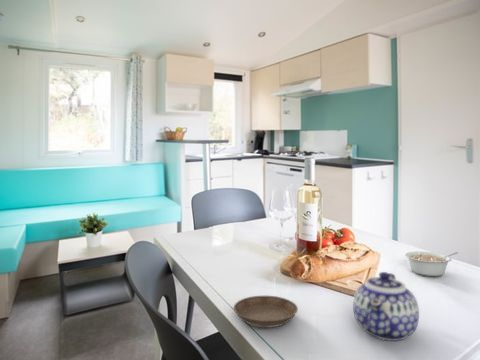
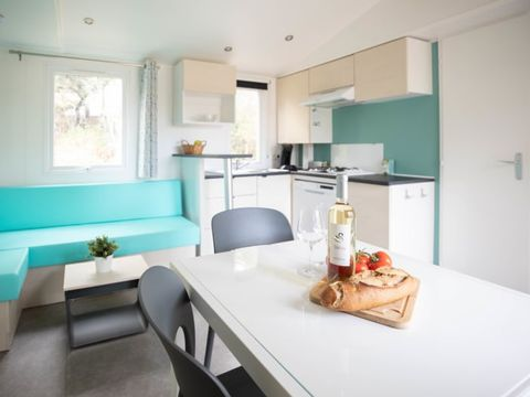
- teapot (384, 301)
- saucer (265, 312)
- legume (428, 262)
